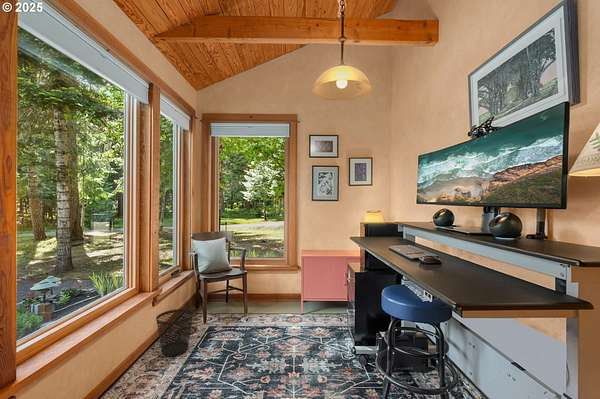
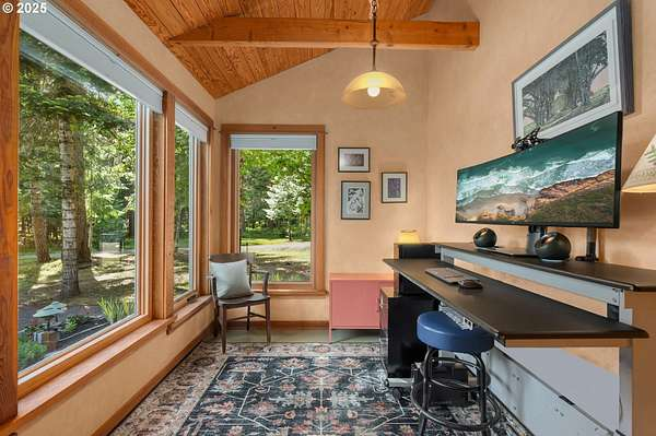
- wastebasket (175, 332)
